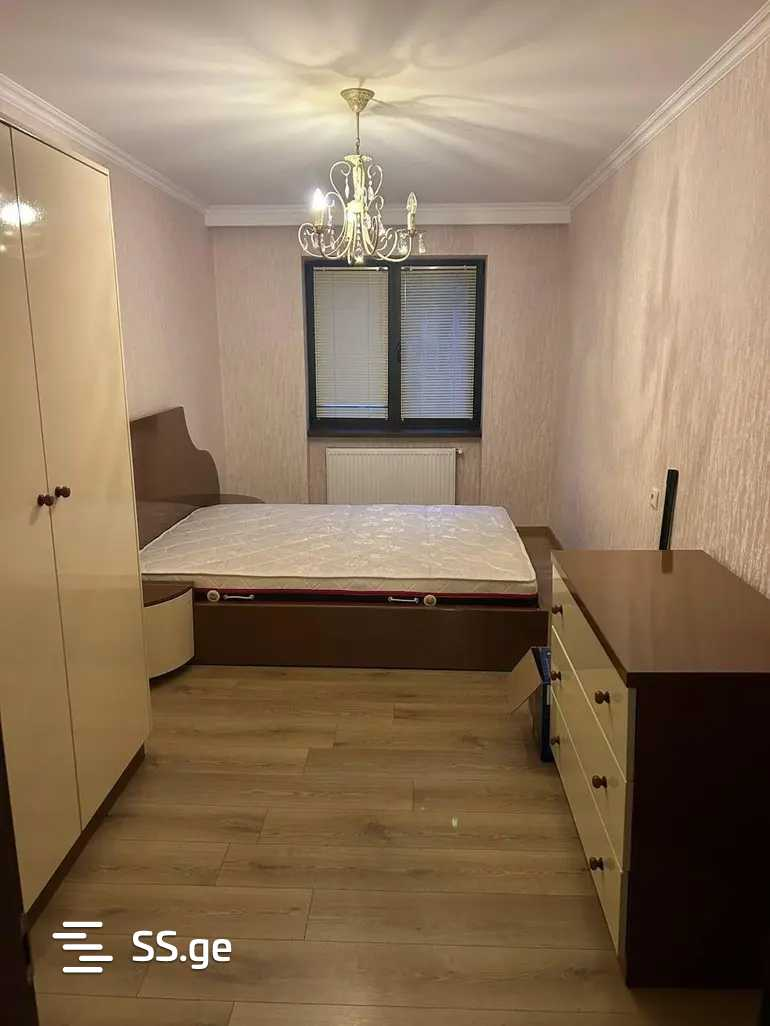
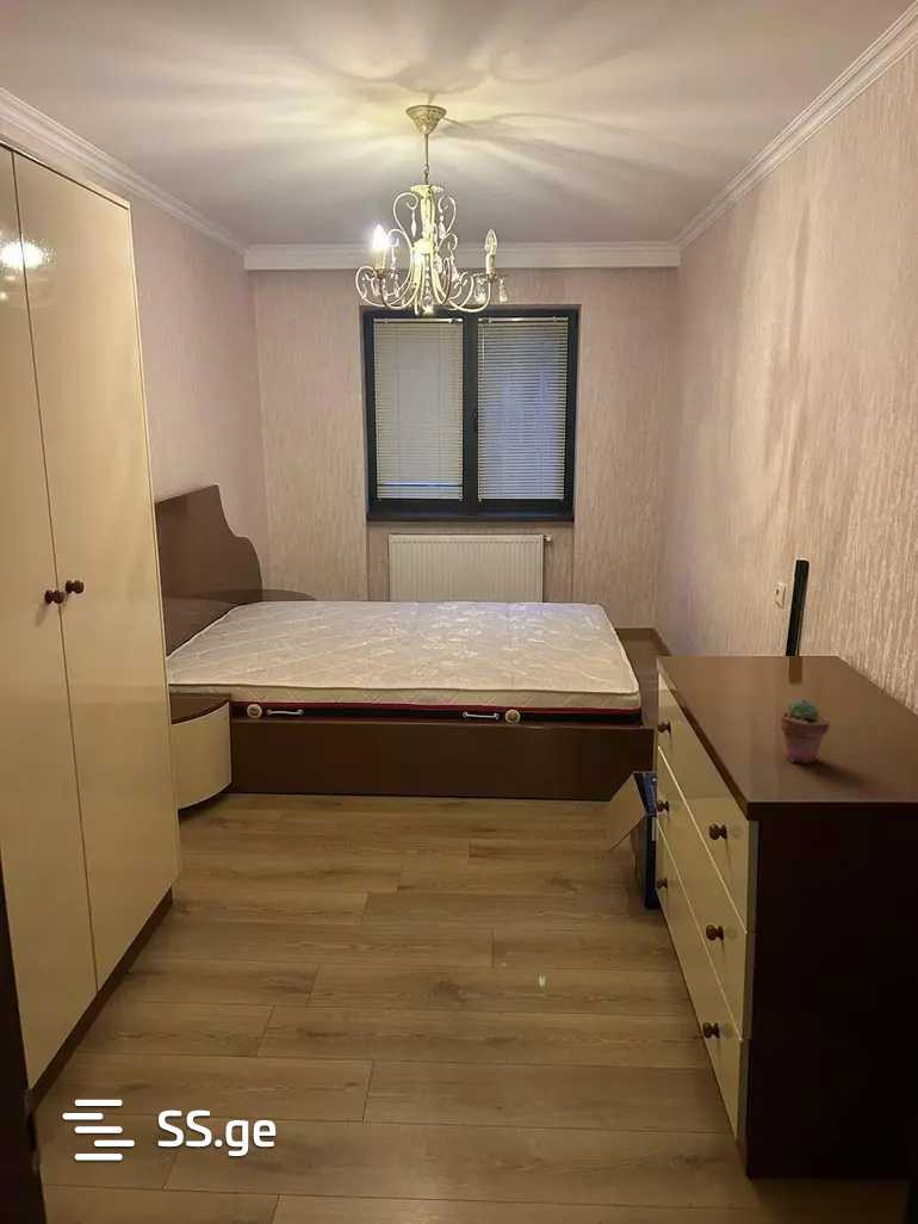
+ potted succulent (804, 729)
